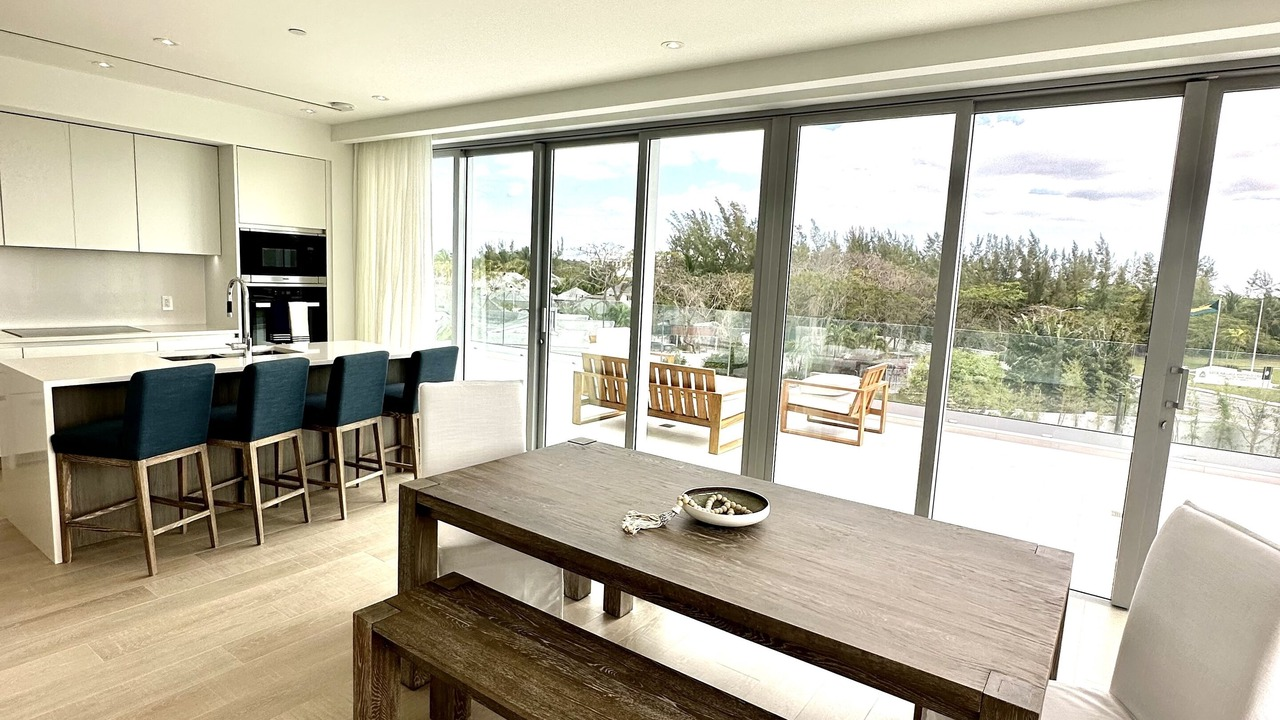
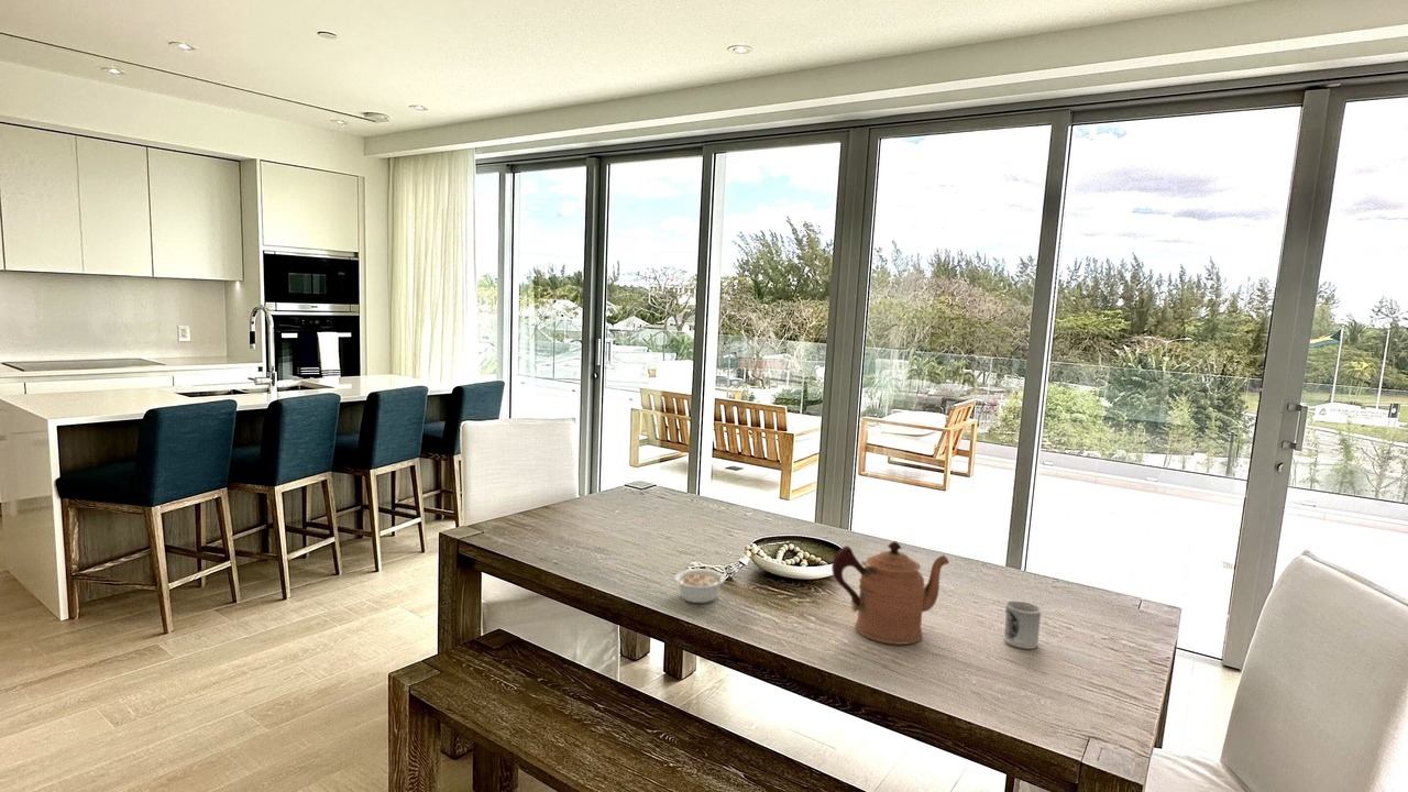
+ legume (701, 584)
+ cup (1018, 622)
+ coffeepot (890, 585)
